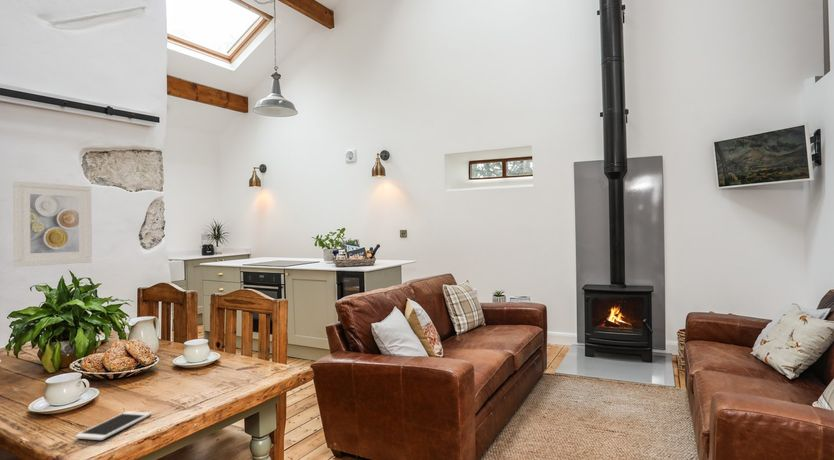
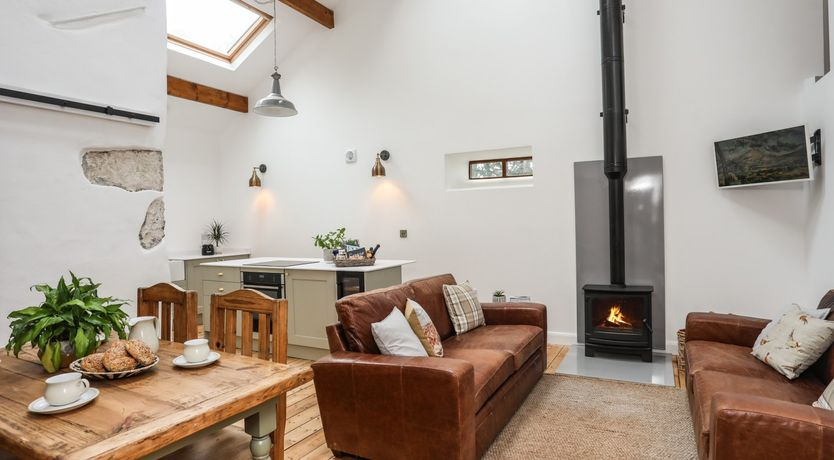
- cell phone (115, 424)
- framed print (54, 223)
